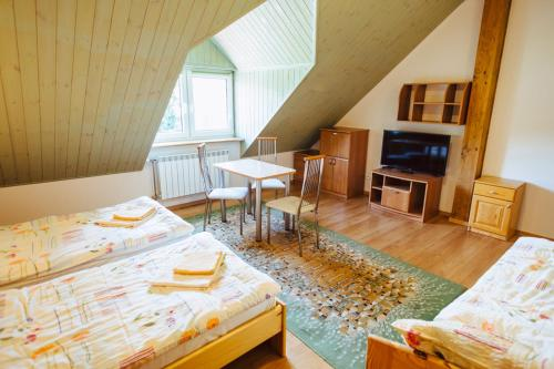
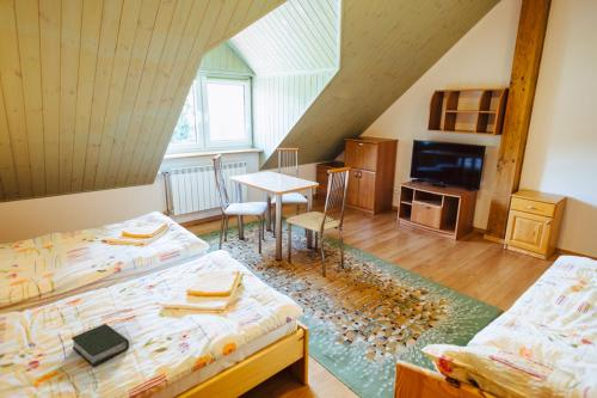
+ book (100, 343)
